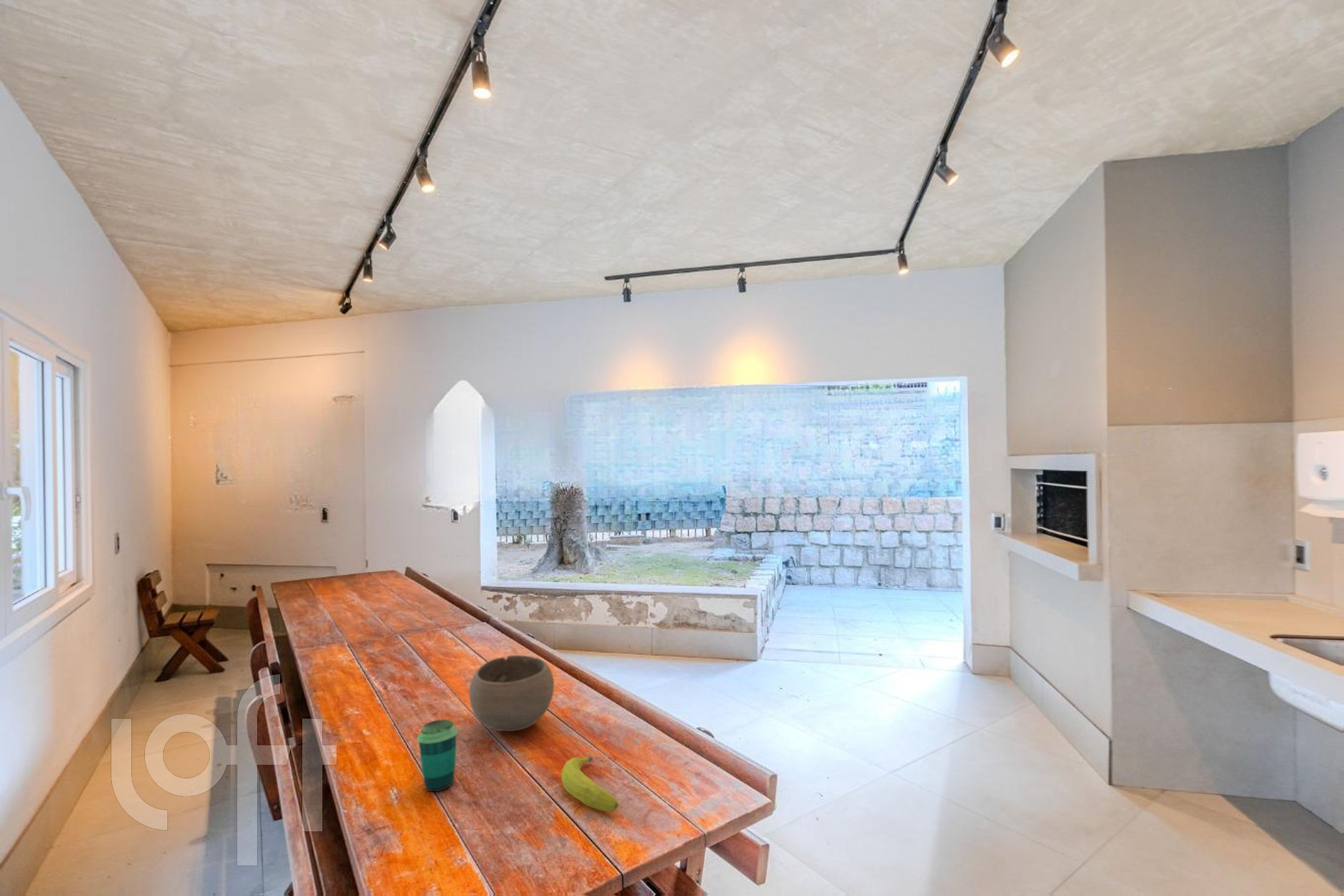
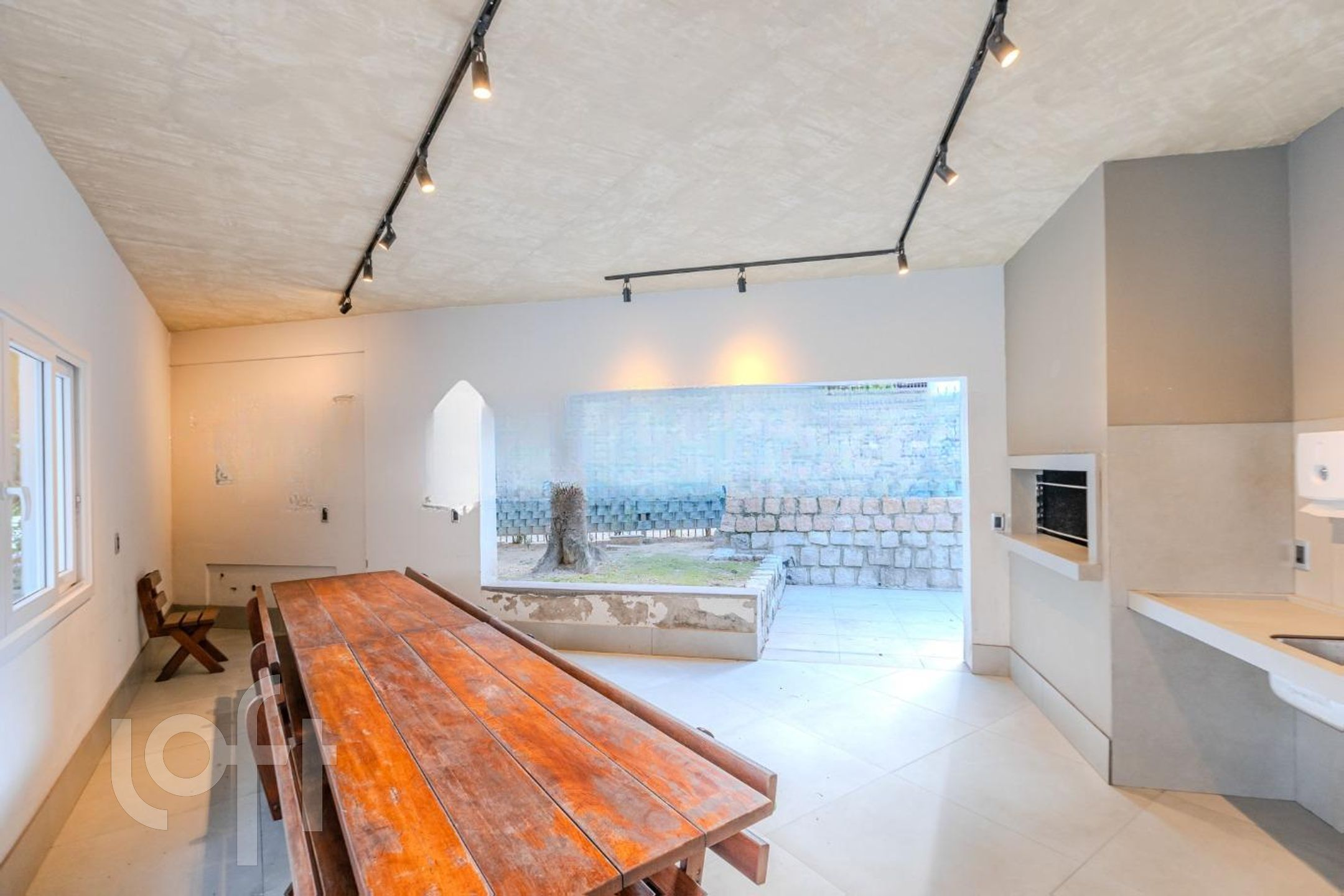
- cup (437, 754)
- fruit (592, 781)
- bowl (511, 696)
